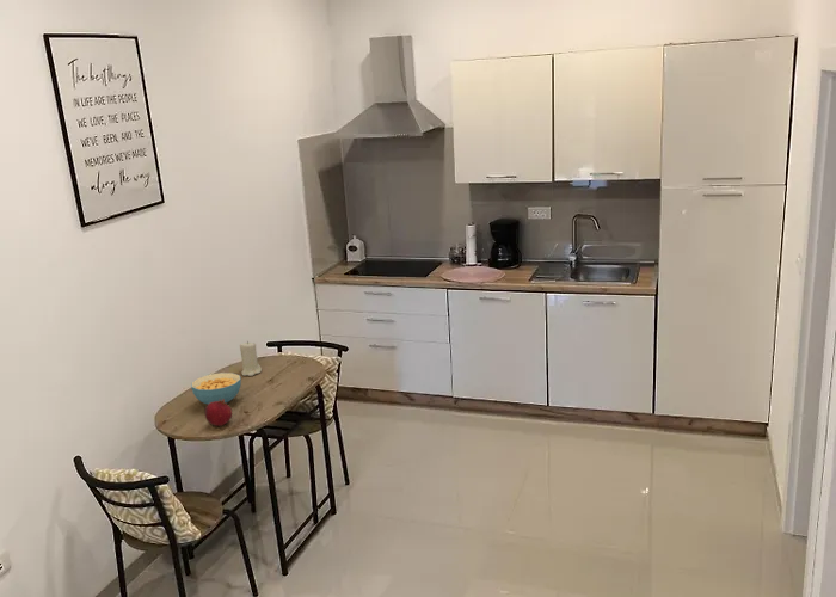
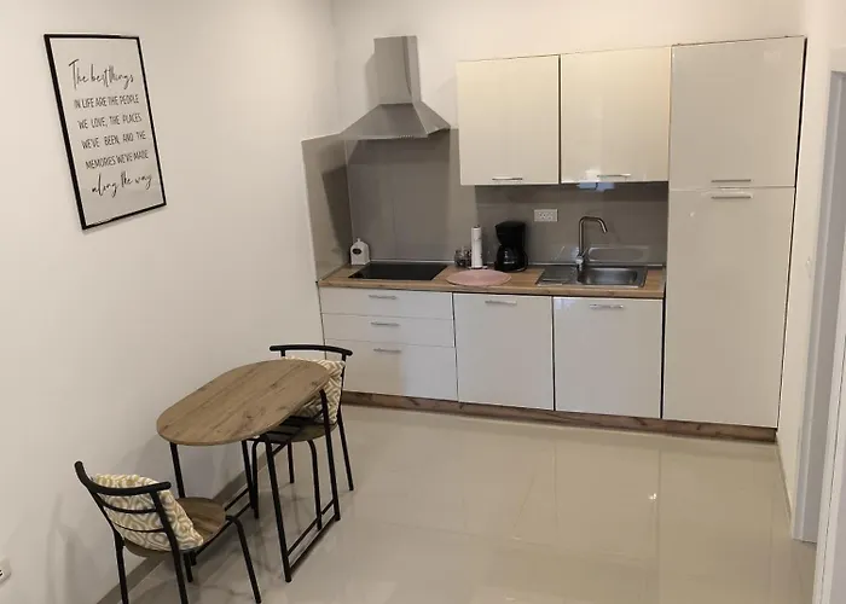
- candle (248, 357)
- cereal bowl (217, 392)
- fruit (219, 412)
